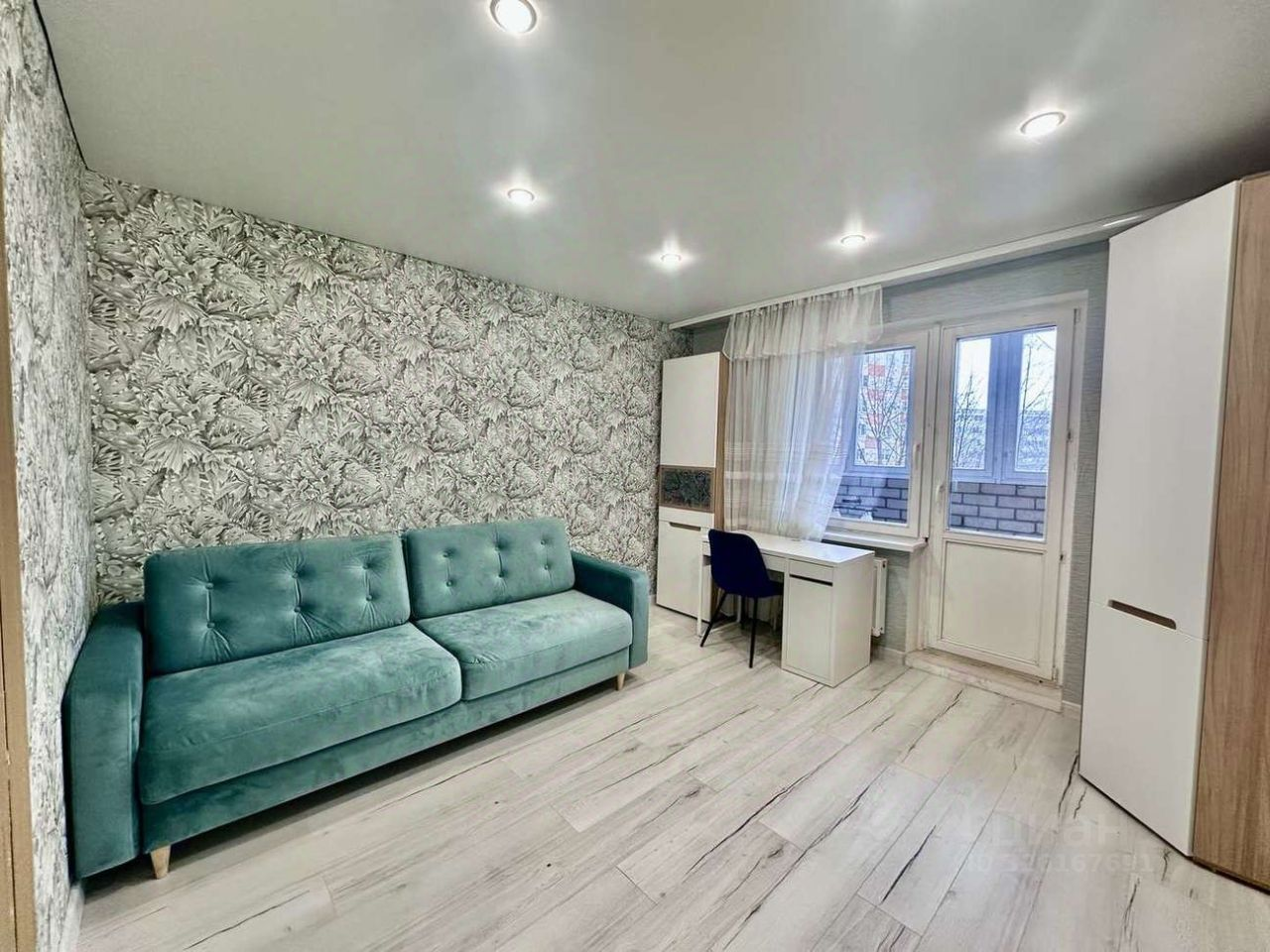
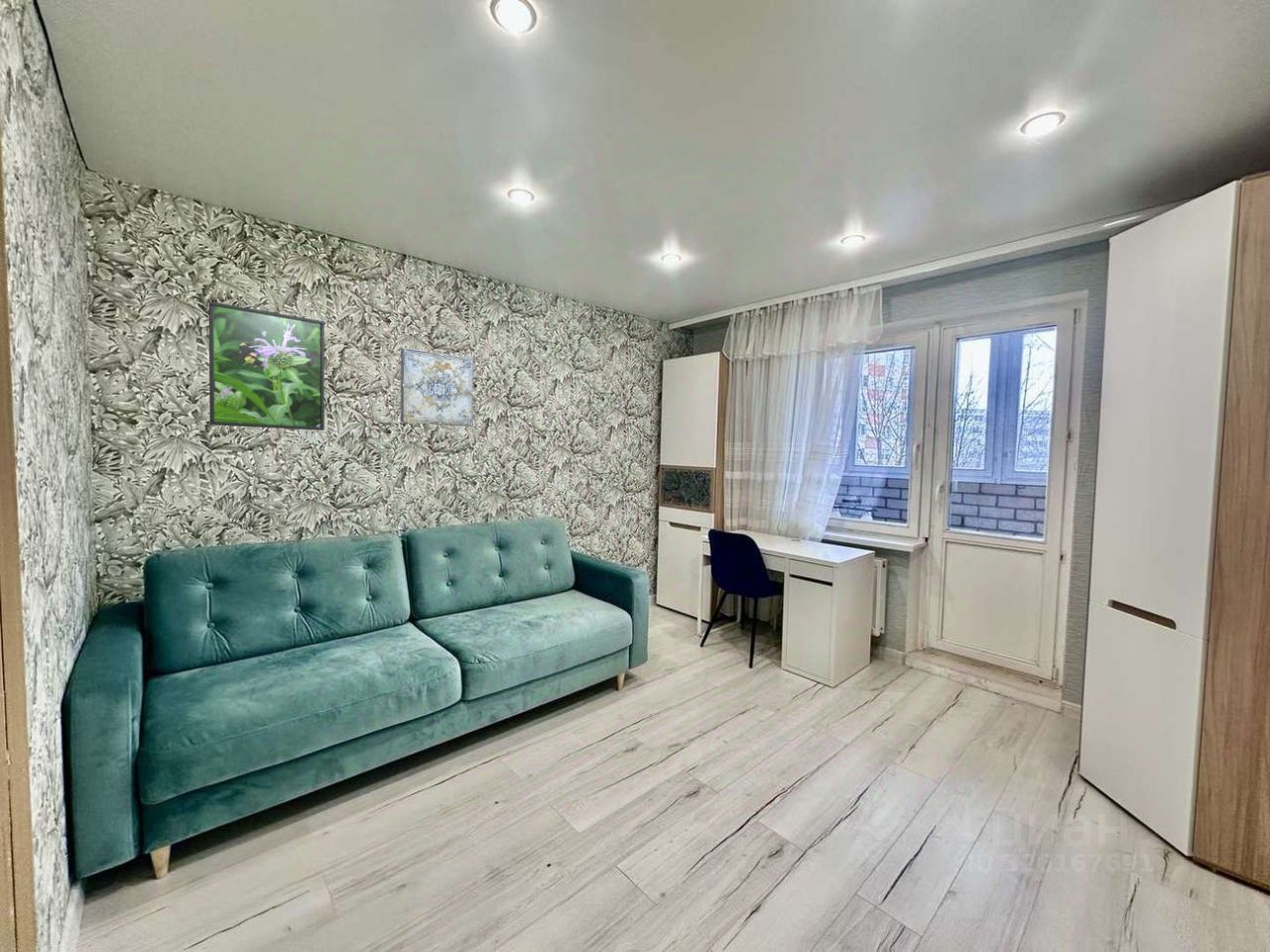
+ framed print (270, 370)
+ wall art (438, 389)
